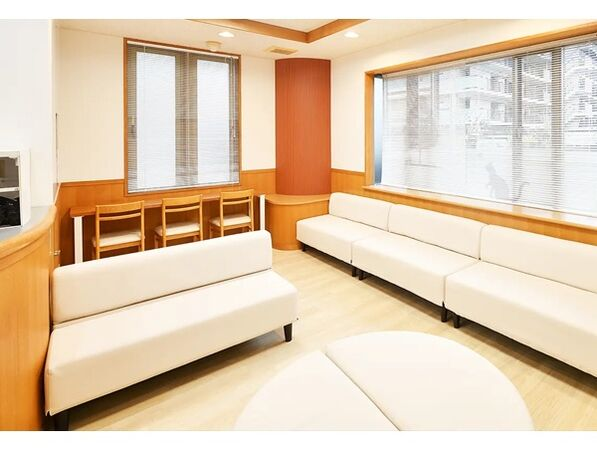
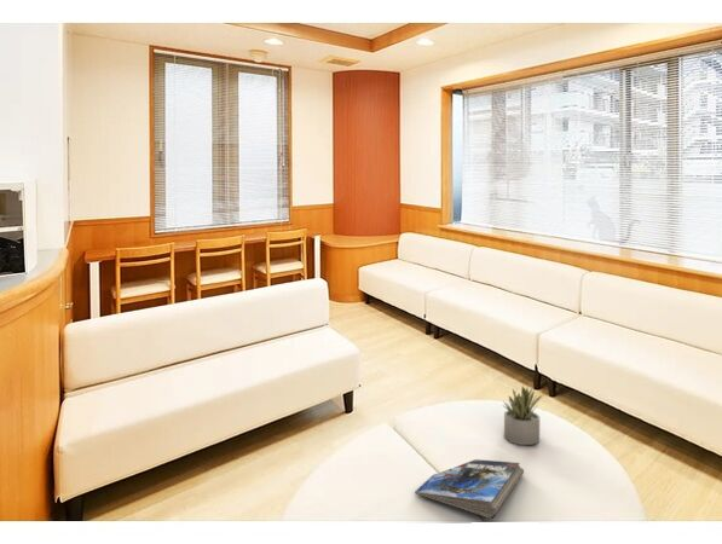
+ magazine (470, 478)
+ succulent plant (521, 411)
